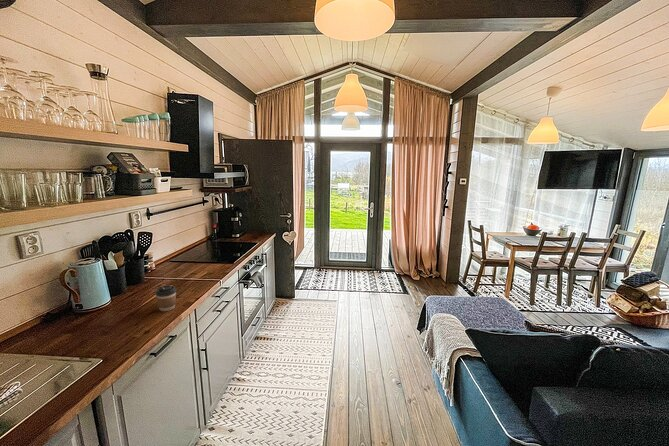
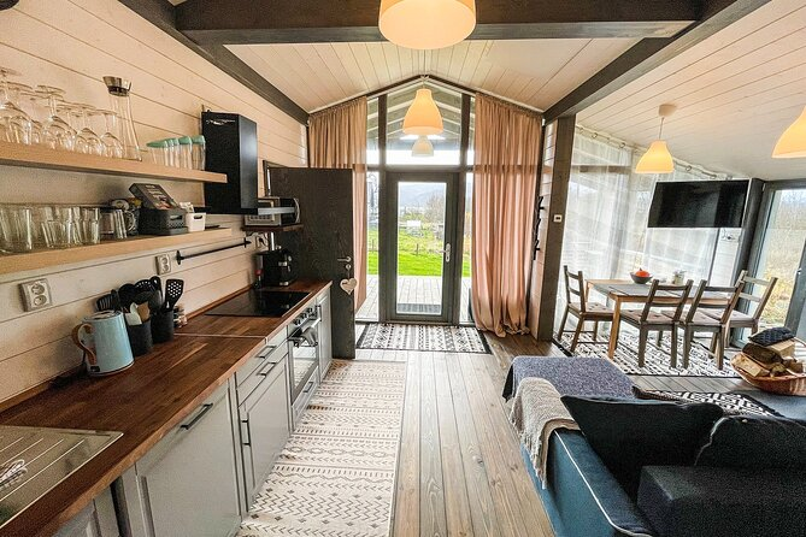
- coffee cup (166, 297)
